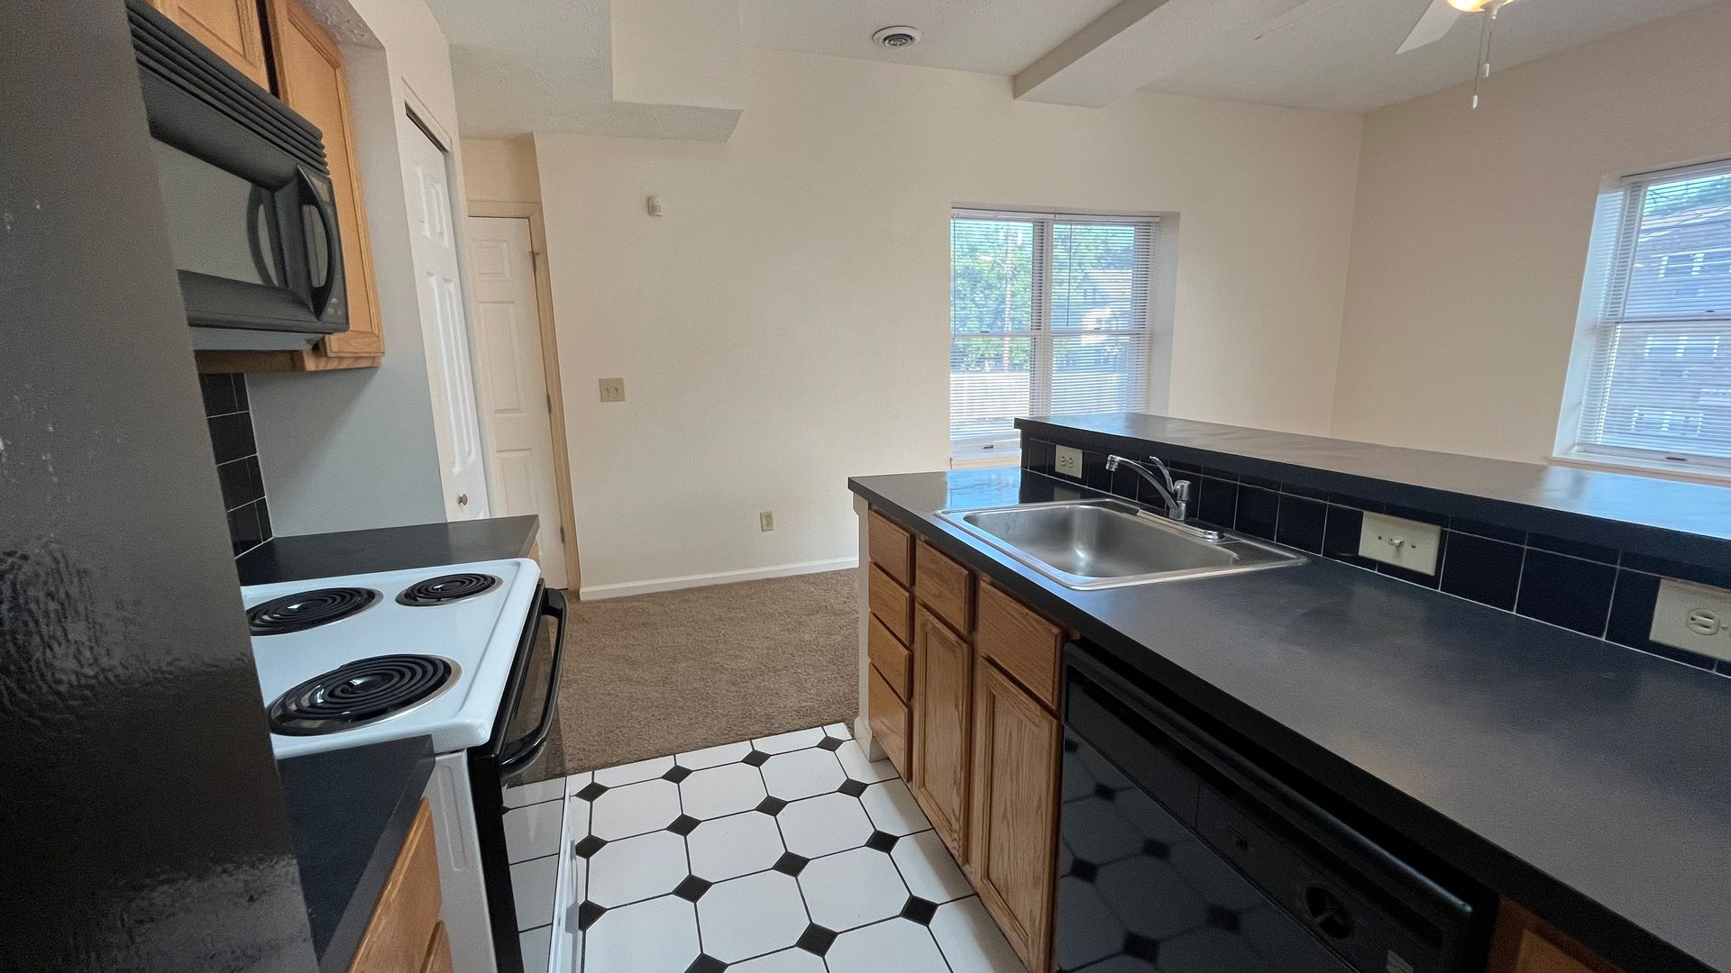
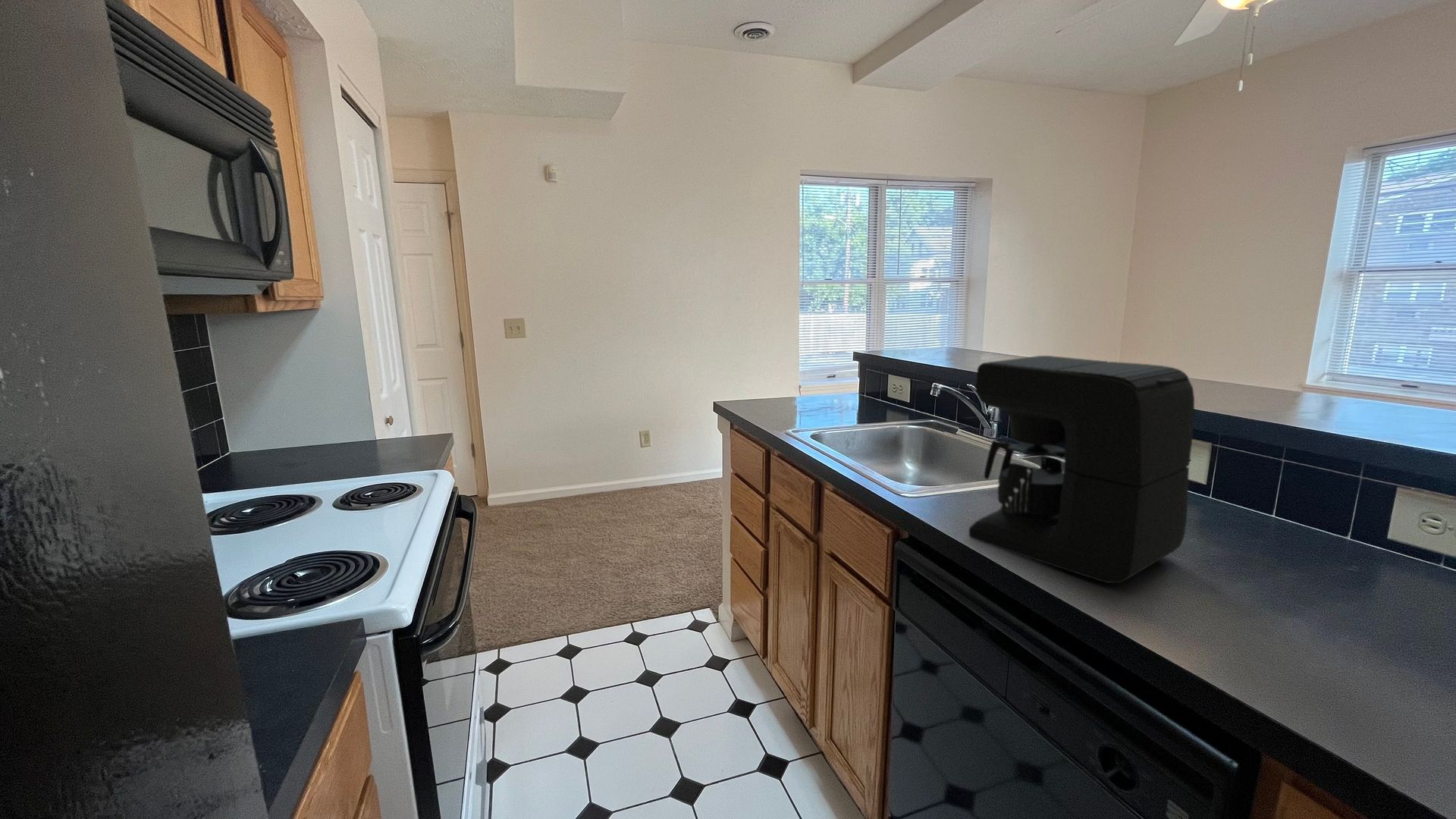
+ coffee maker (1068, 455)
